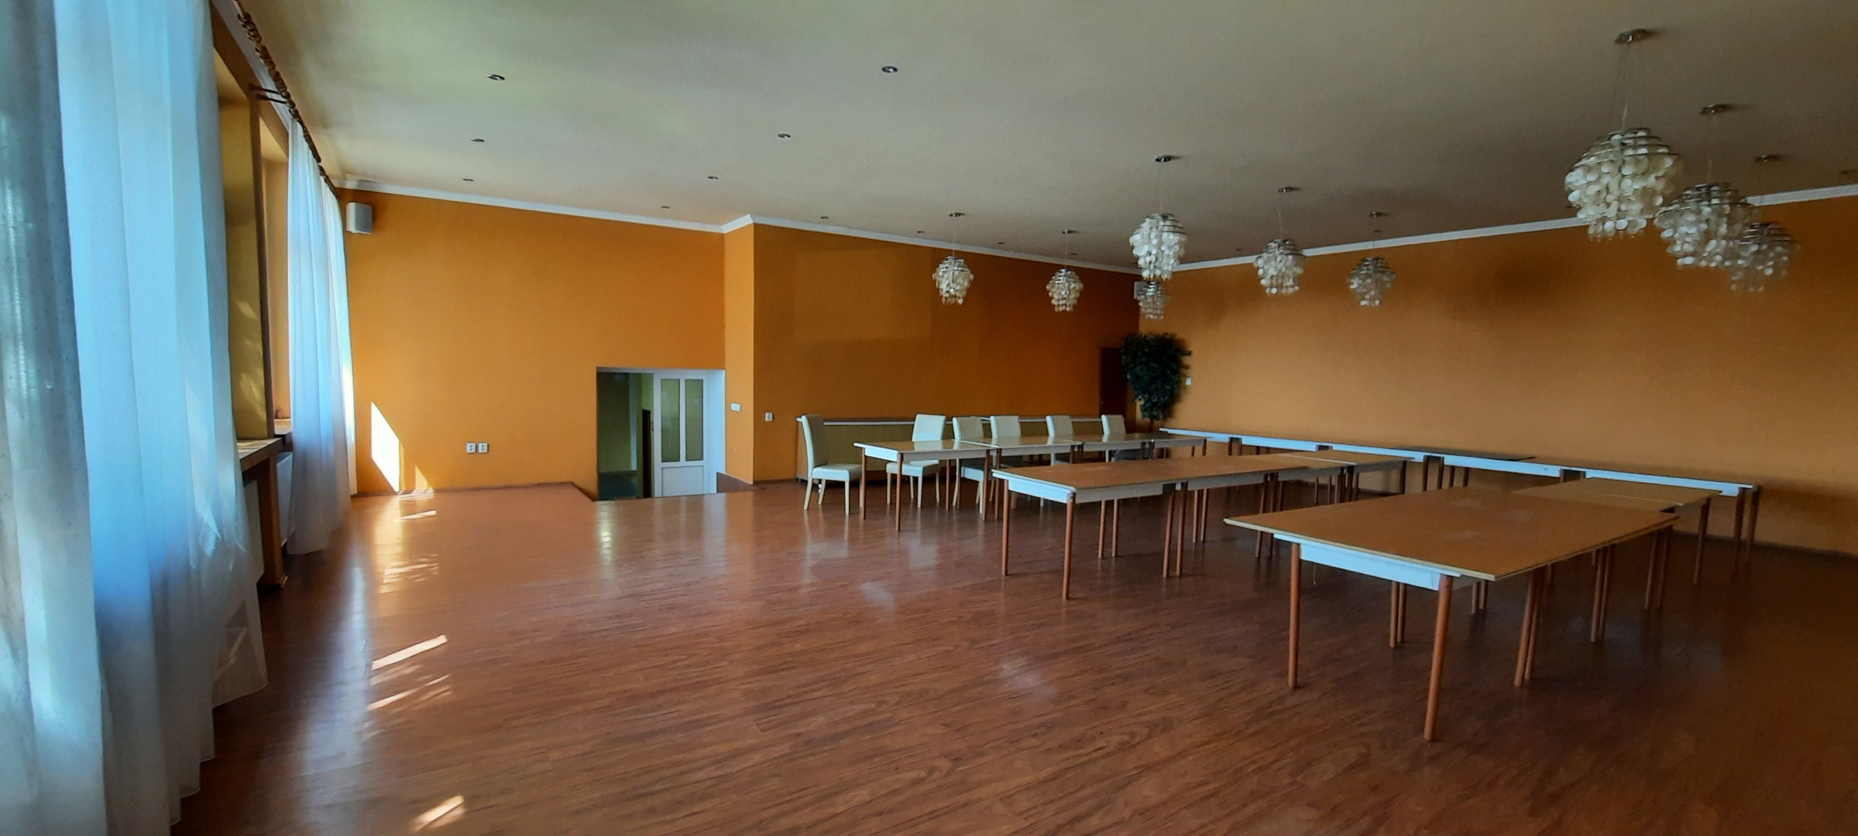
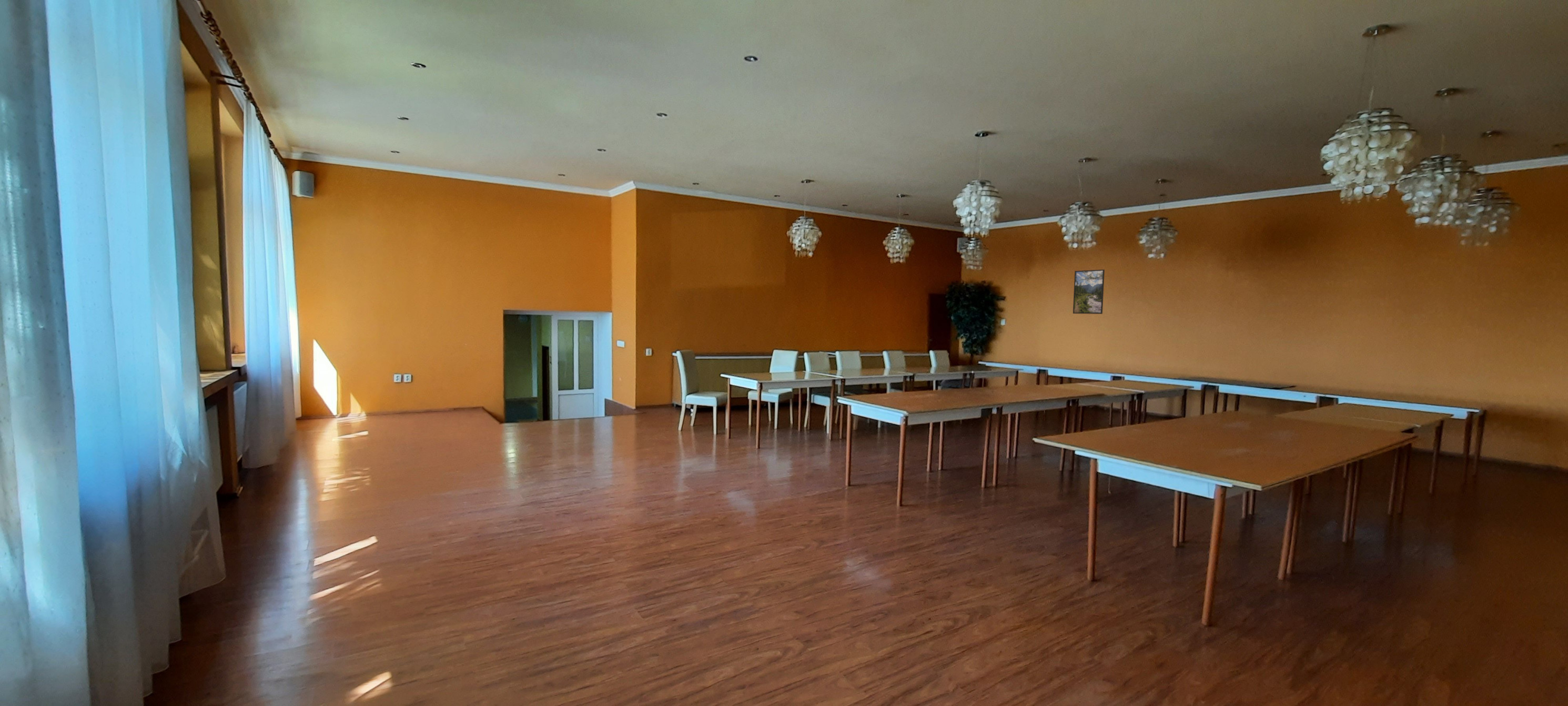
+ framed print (1088, 292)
